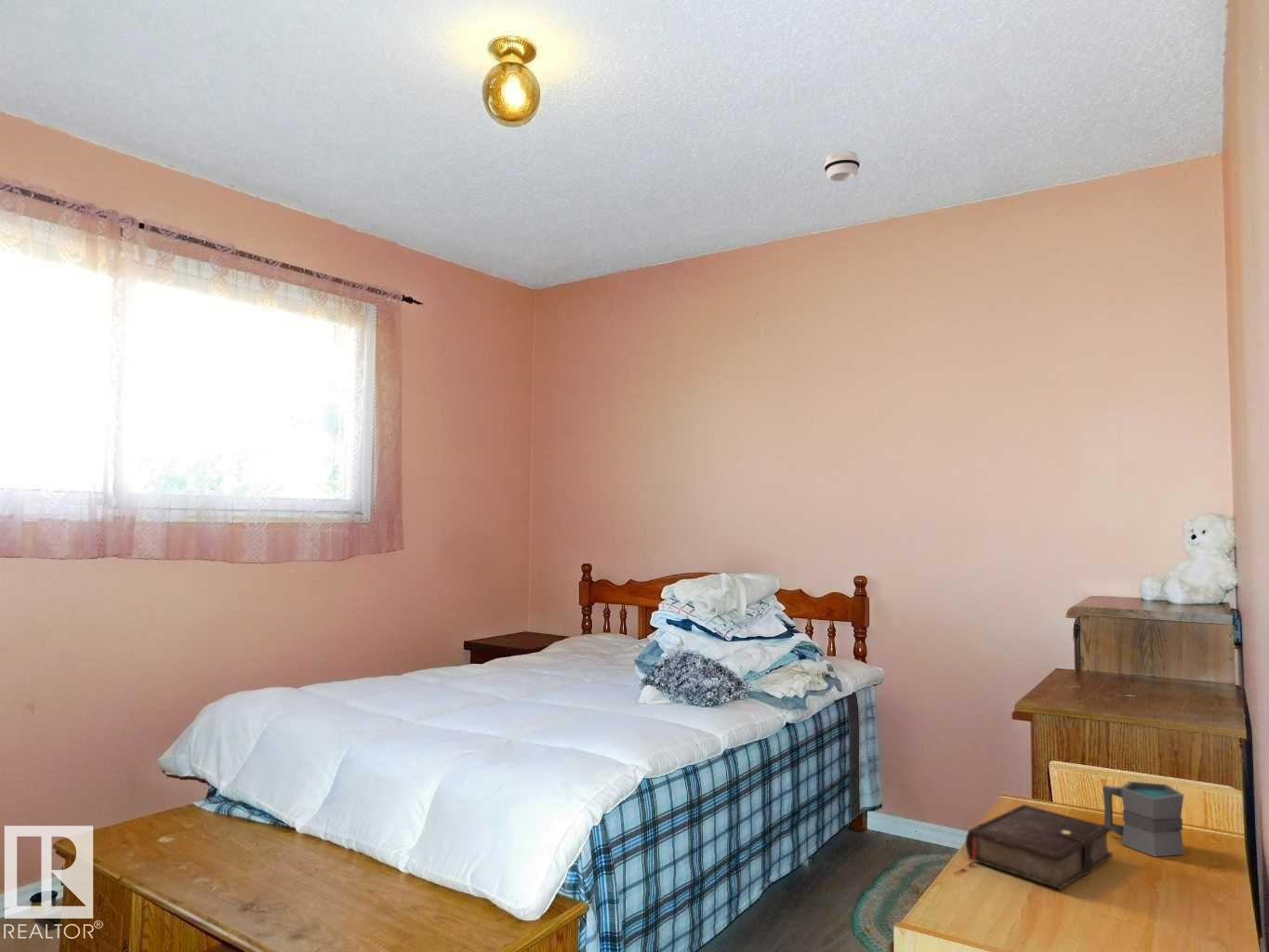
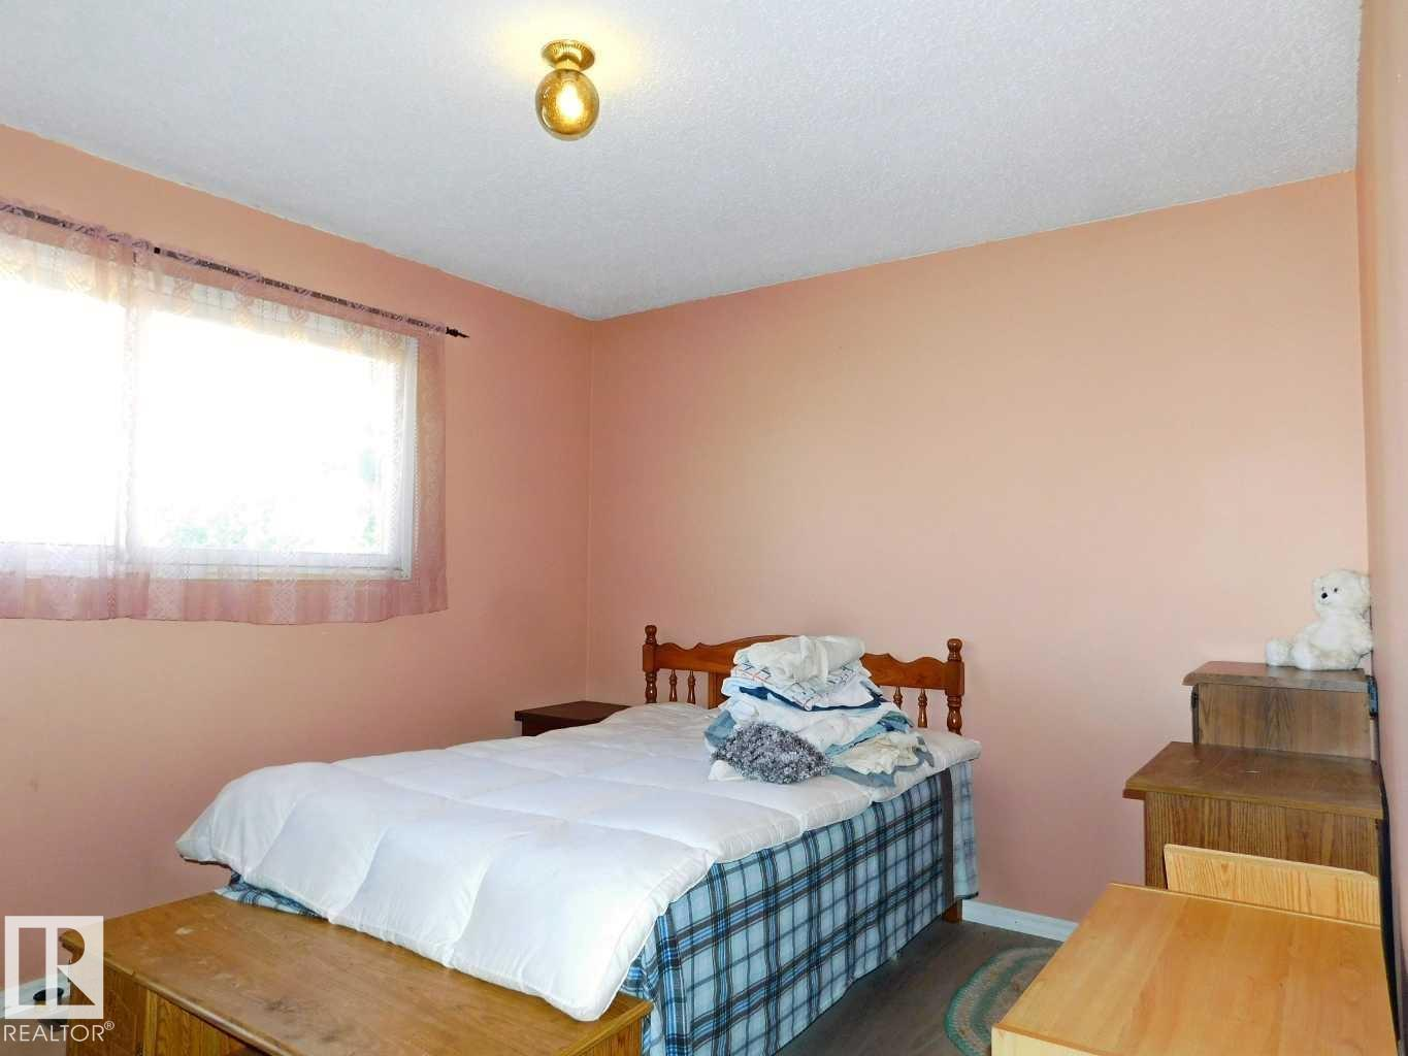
- book (1029, 847)
- mug (1143, 814)
- smoke detector (841, 166)
